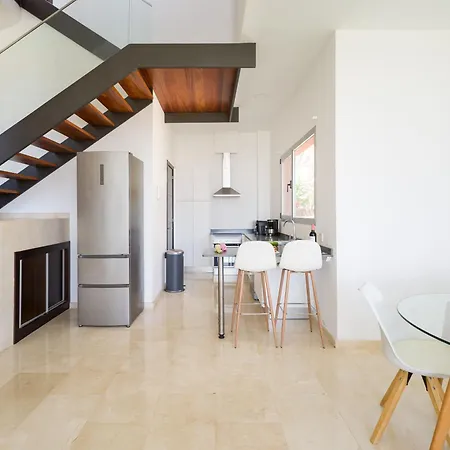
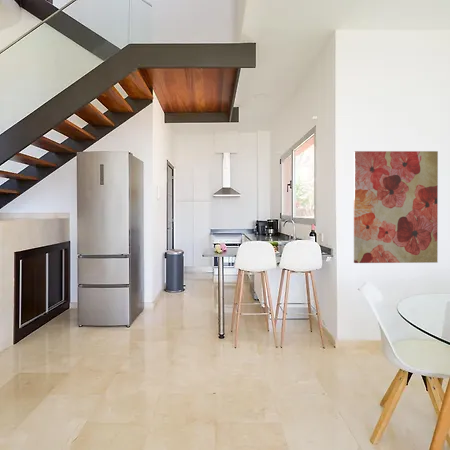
+ wall art (395, 207)
